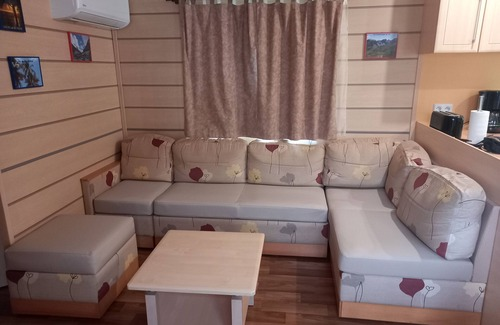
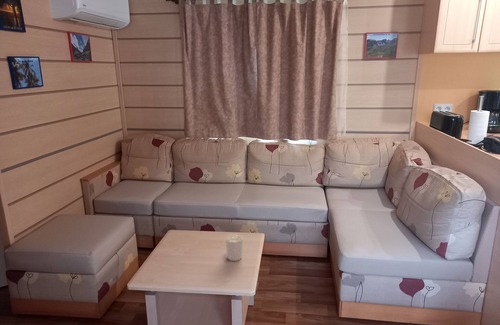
+ candle holder (234, 247)
